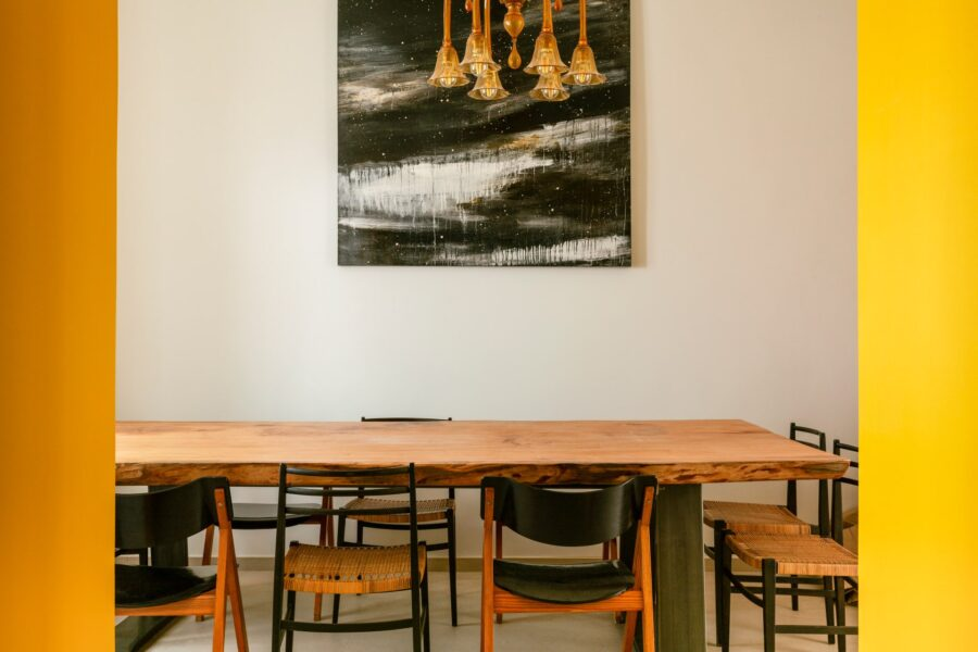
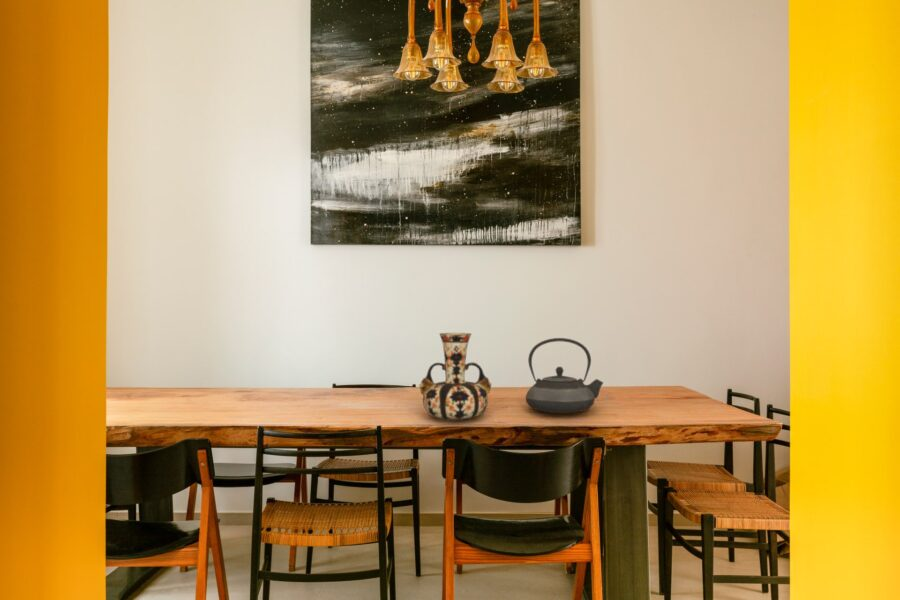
+ teapot (564, 376)
+ vase (455, 375)
